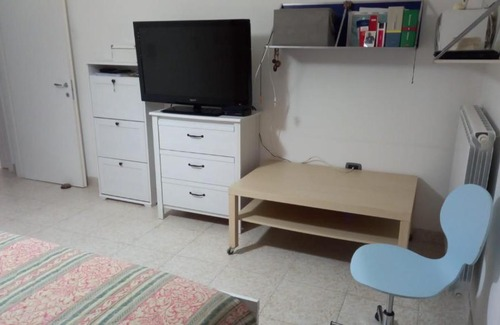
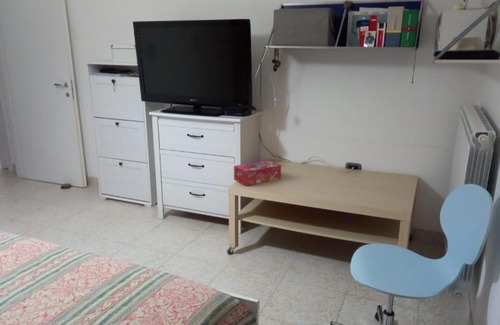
+ tissue box (257, 172)
